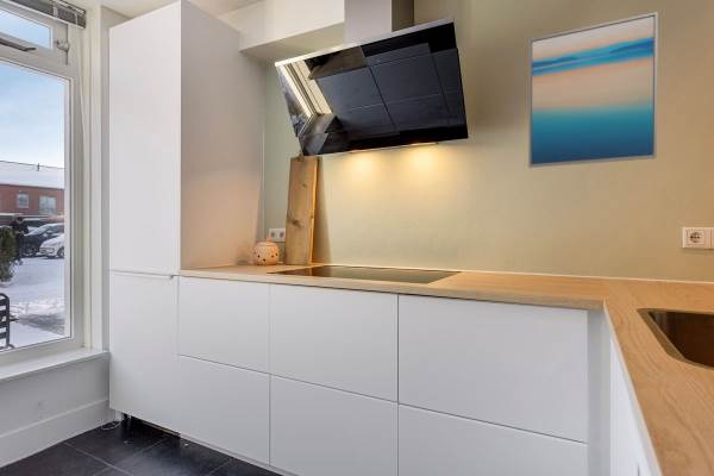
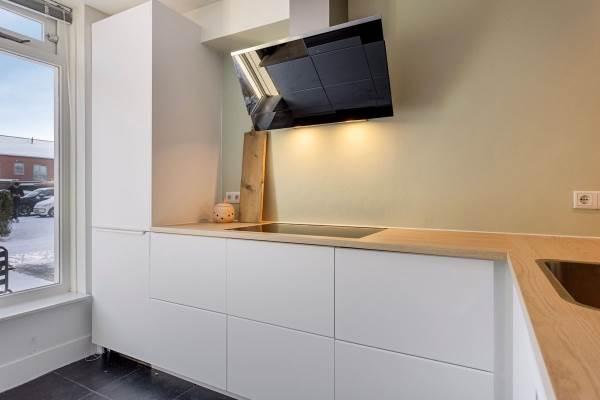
- wall art (588, 95)
